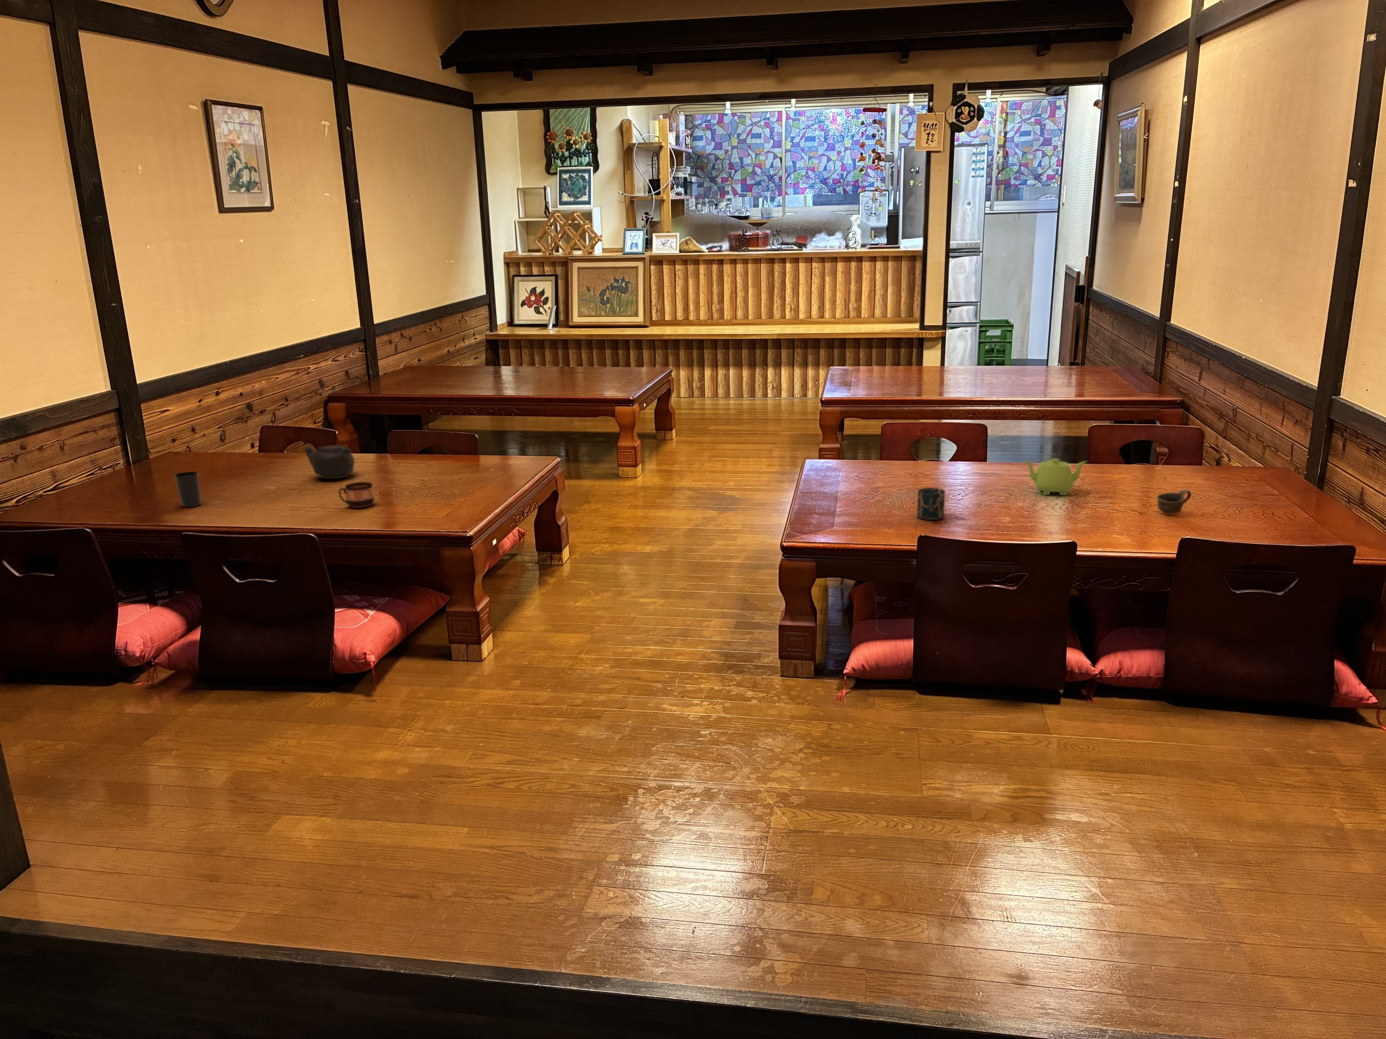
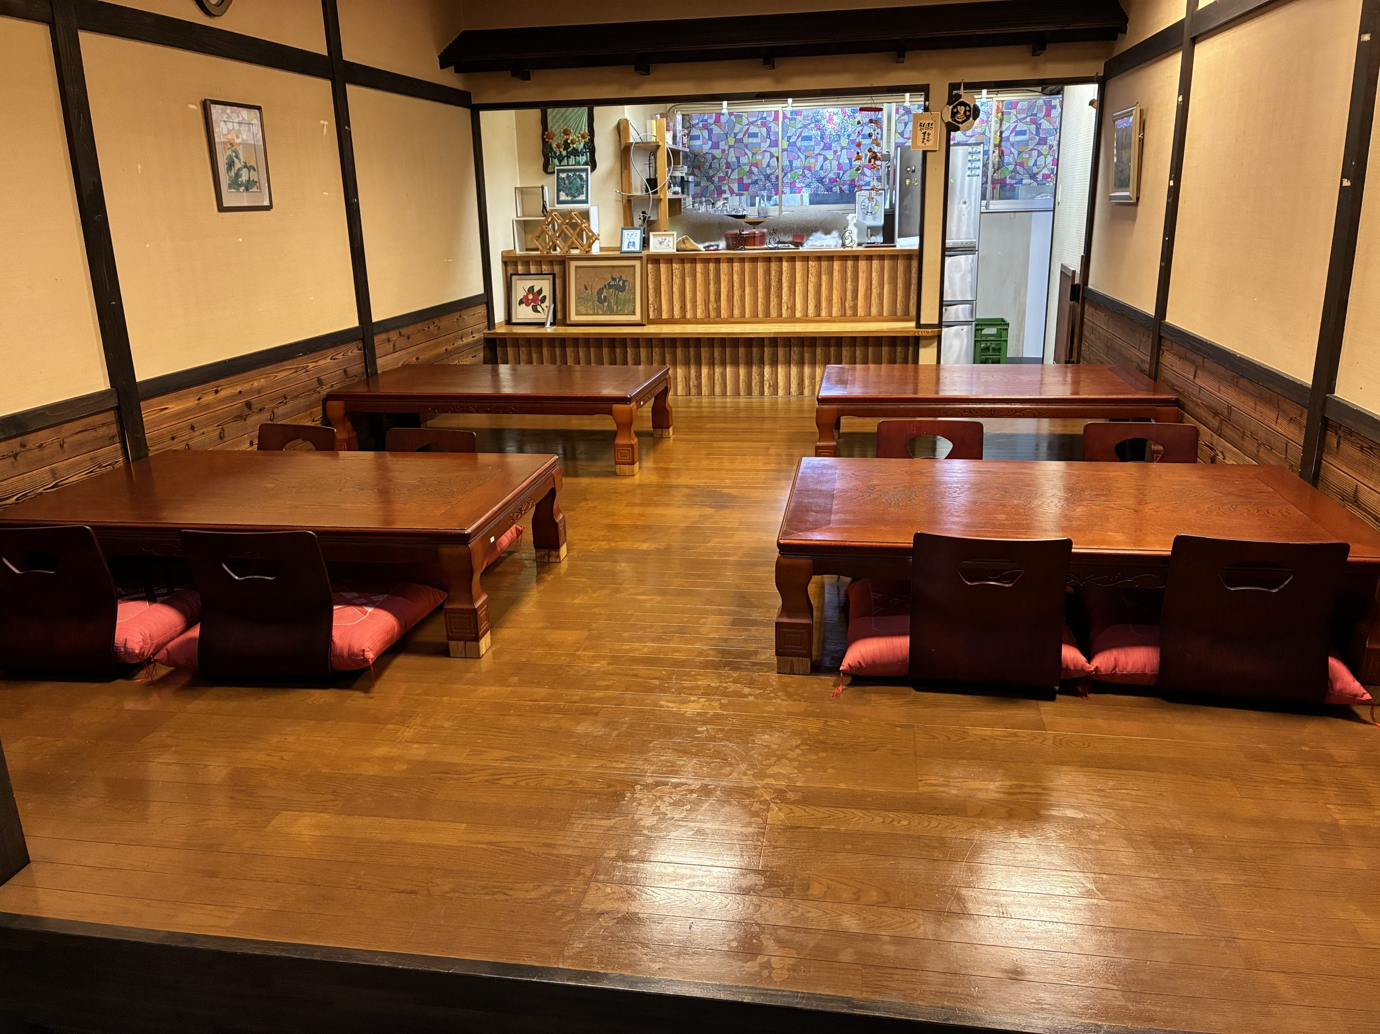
- cup (1172, 502)
- teapot (1053, 475)
- cup (358, 494)
- teapot (328, 462)
- cup (931, 505)
- cup (189, 489)
